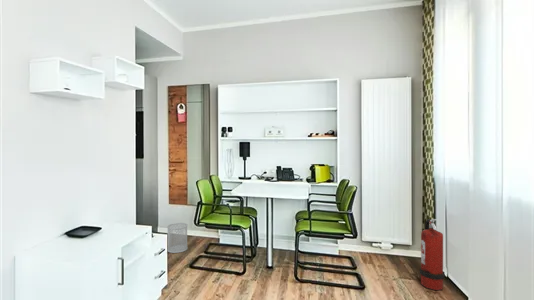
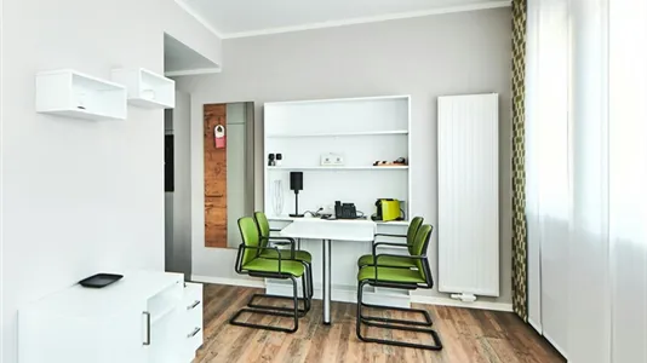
- fire extinguisher (430, 249)
- wastebasket (177, 237)
